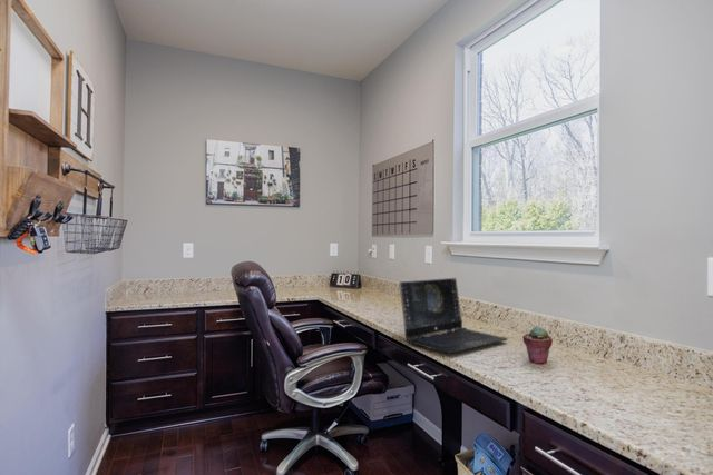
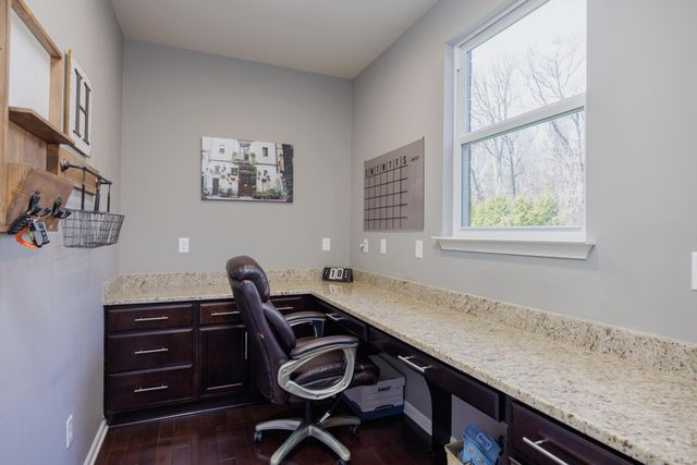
- potted succulent (537, 343)
- laptop (452, 311)
